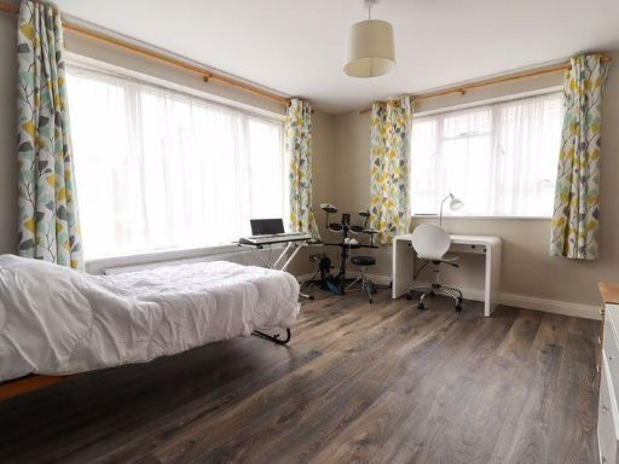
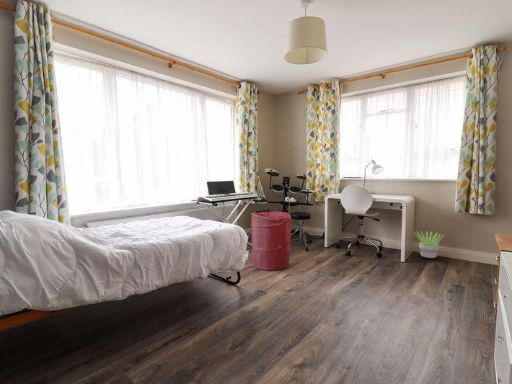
+ potted plant (428, 245)
+ laundry hamper (271, 238)
